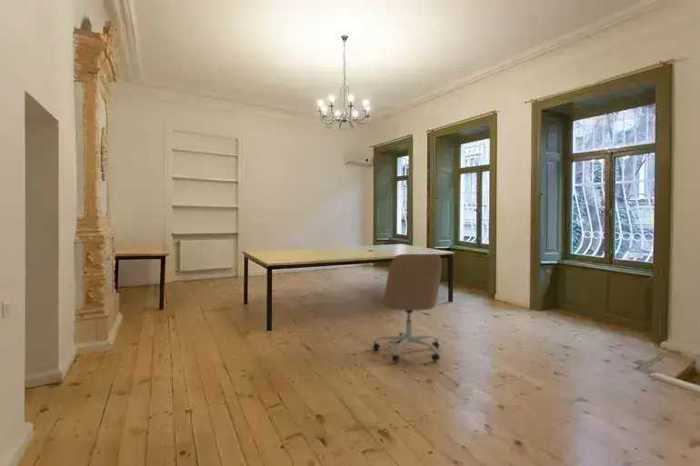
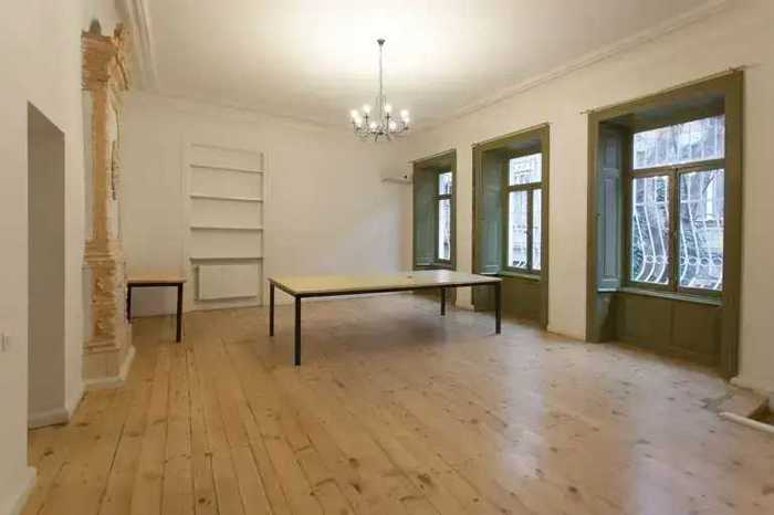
- office chair (409, 301)
